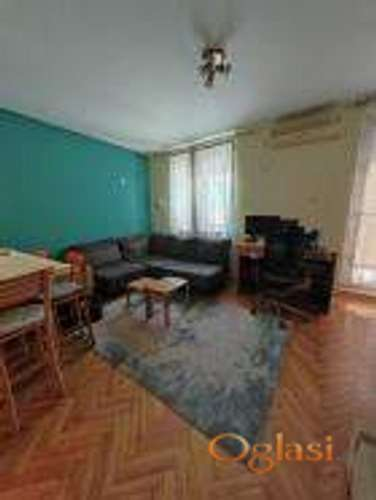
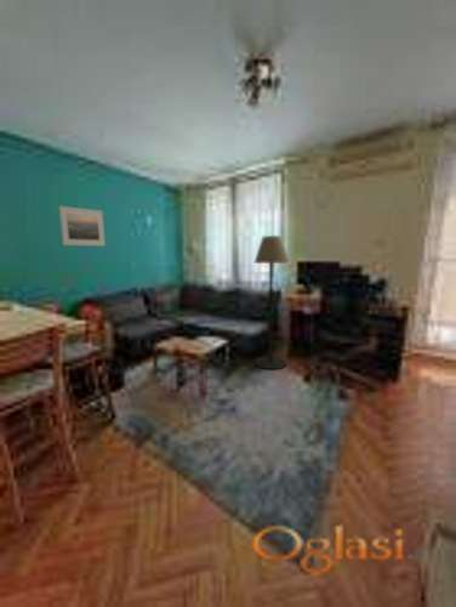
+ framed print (82, 227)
+ floor lamp (270, 301)
